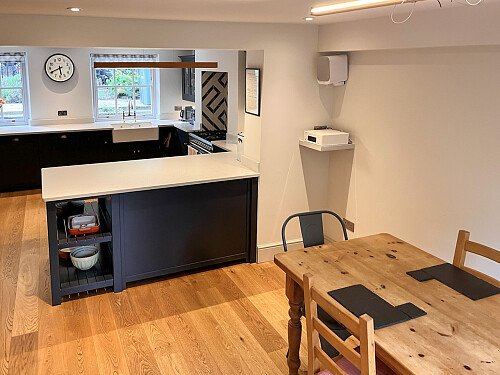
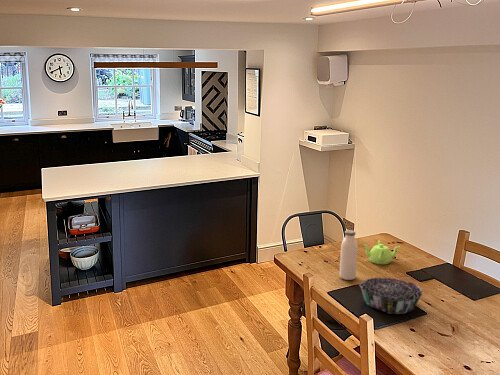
+ water bottle (348, 254)
+ decorative bowl (390, 296)
+ teapot (381, 252)
